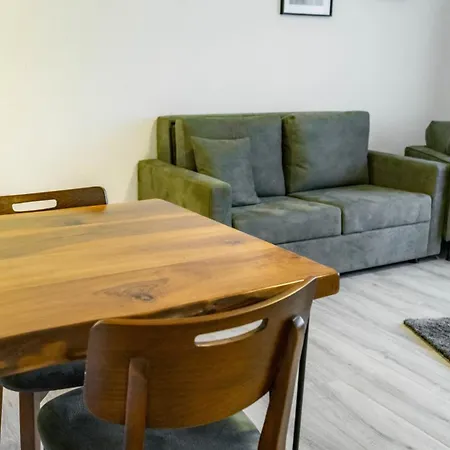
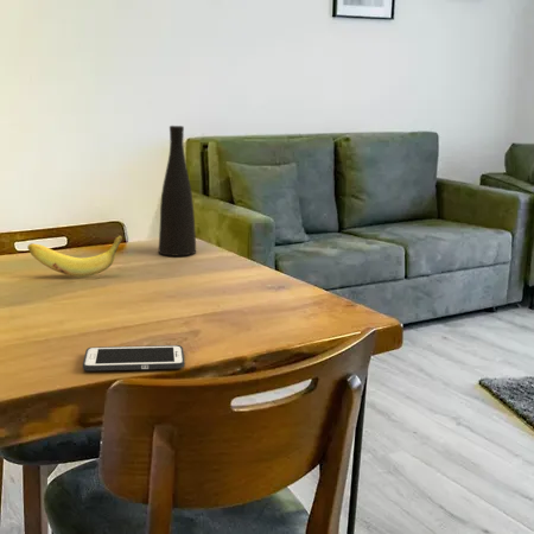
+ vase (177, 190)
+ cell phone (134, 357)
+ banana (75, 258)
